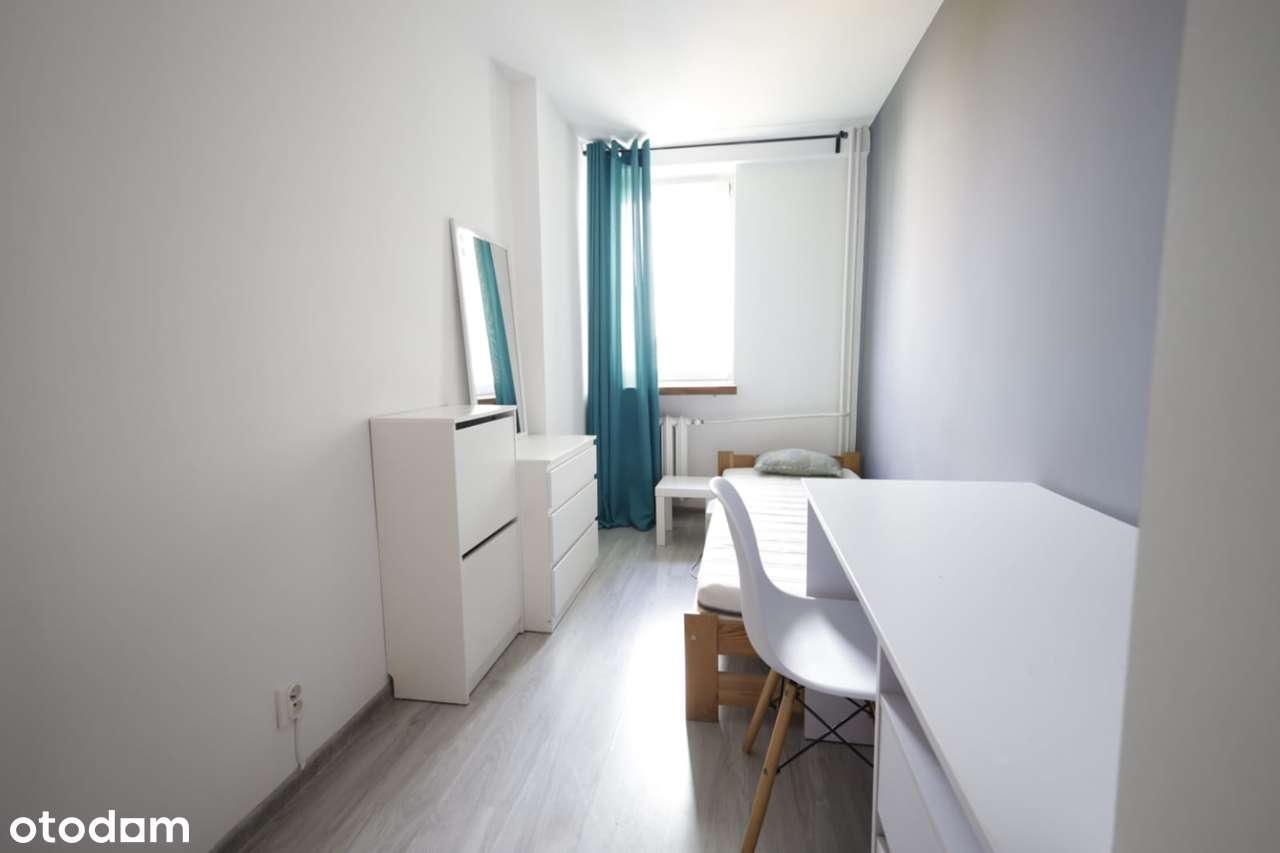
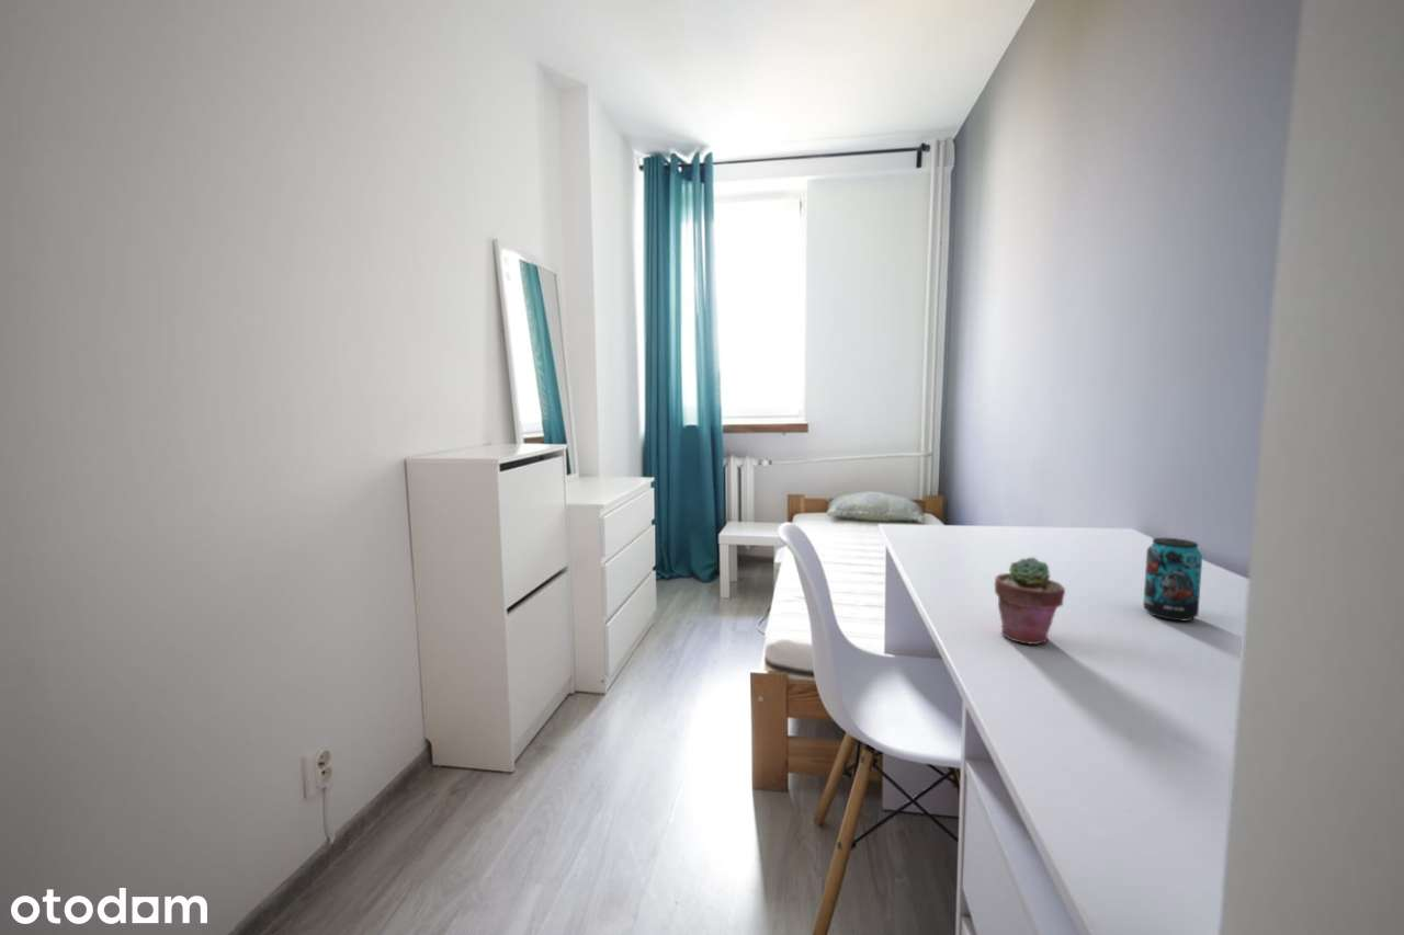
+ potted succulent (1028, 597)
+ beverage can (1171, 578)
